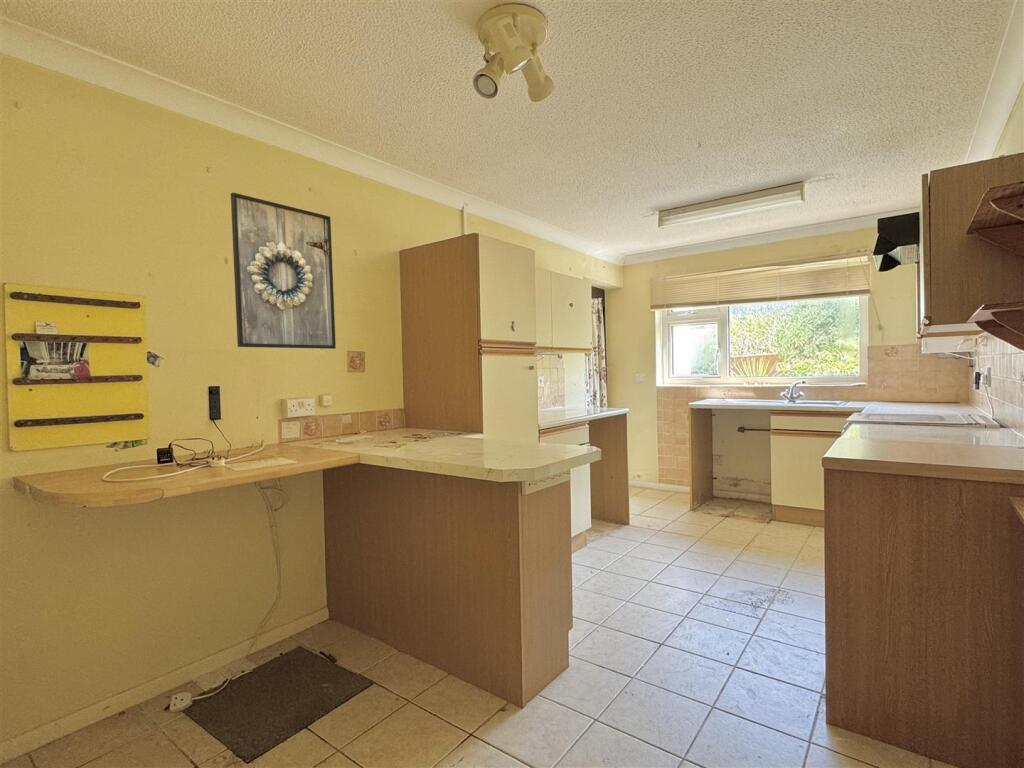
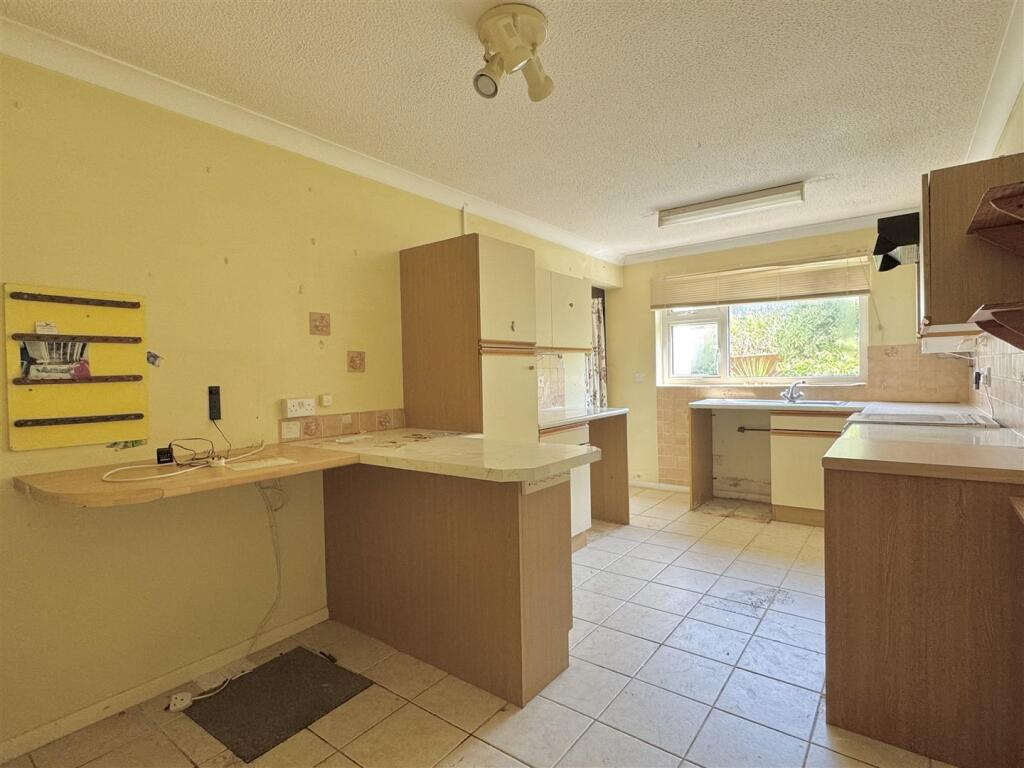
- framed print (287, 277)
